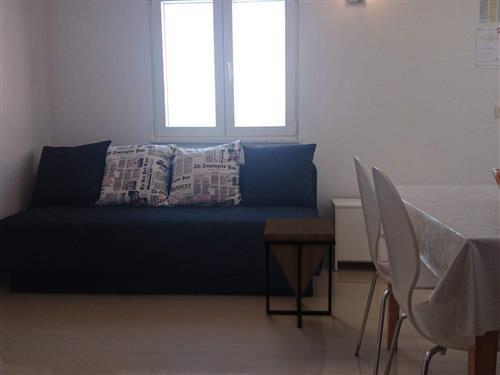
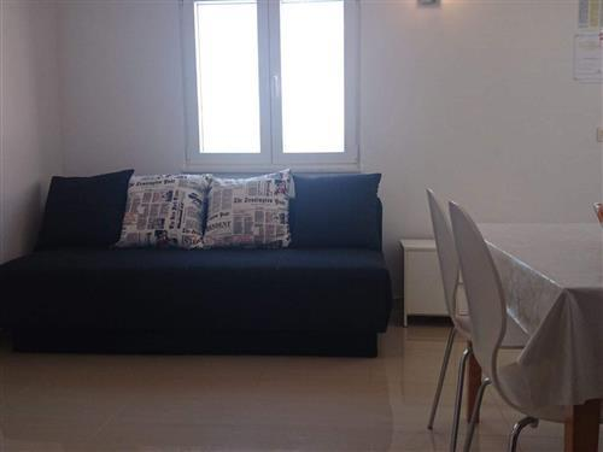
- side table (298, 270)
